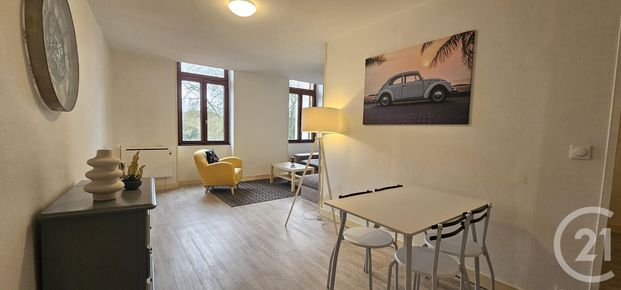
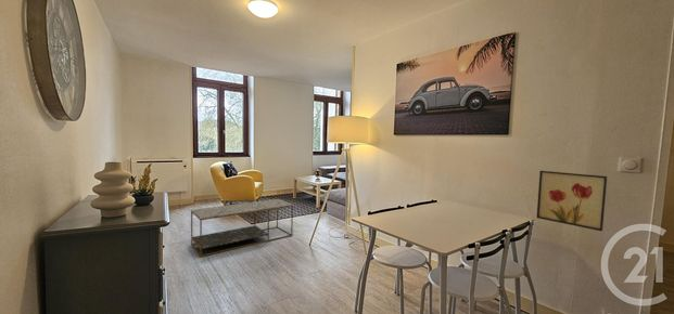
+ coffee table (244, 227)
+ wall art (569, 198)
